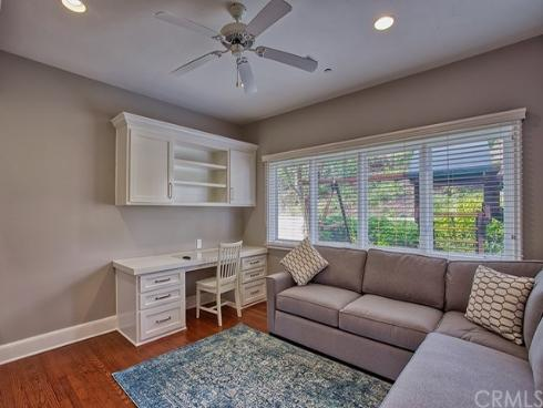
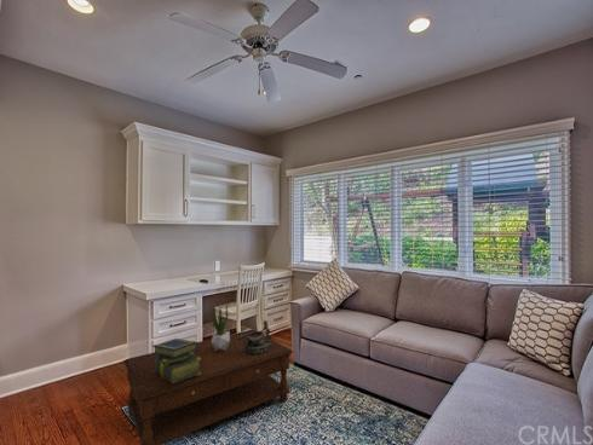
+ decorative bowl (255, 336)
+ stack of books (175, 357)
+ coffee table (211, 380)
+ potted plant (219, 324)
